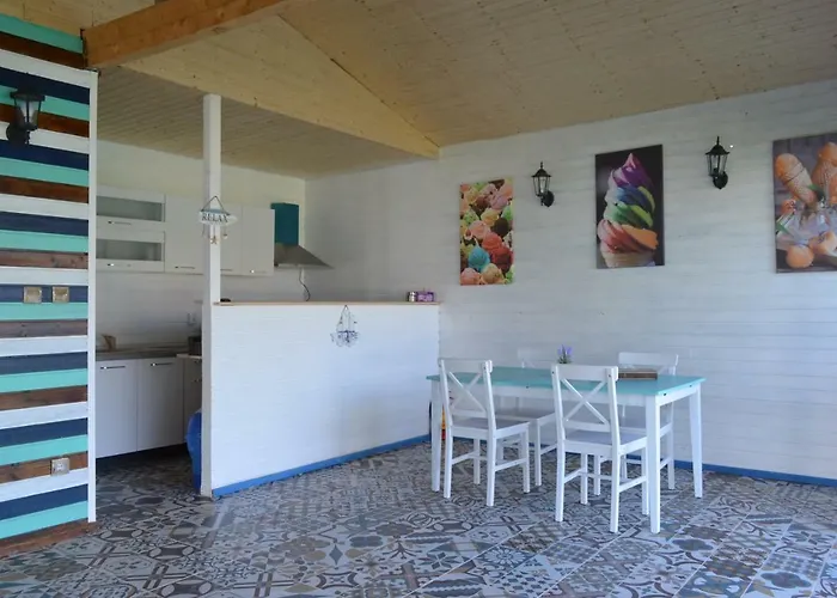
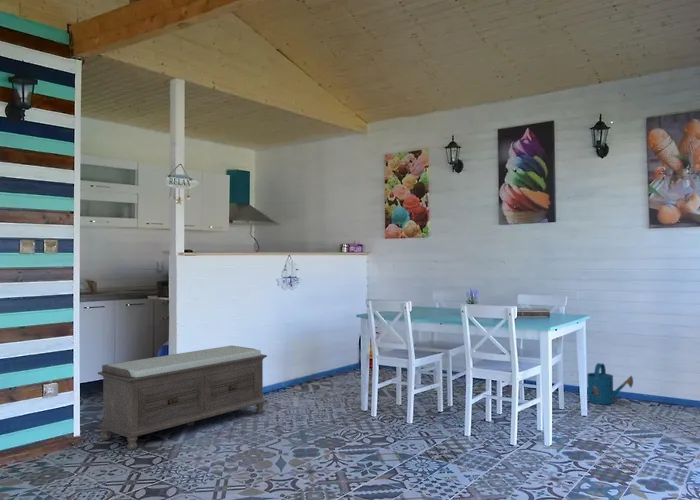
+ watering can (609, 383)
+ bench (189, 390)
